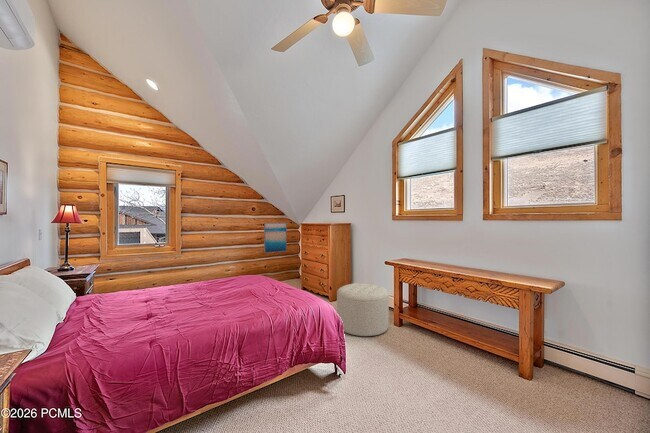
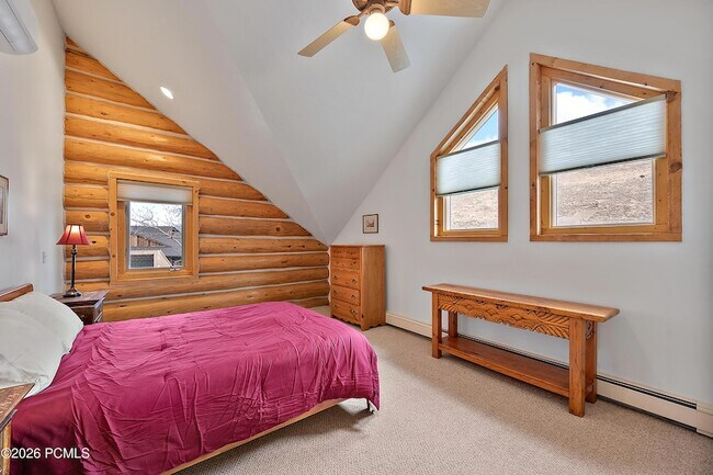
- ottoman (362, 306)
- wall art (275, 237)
